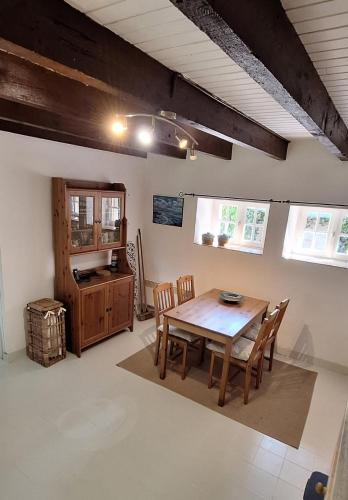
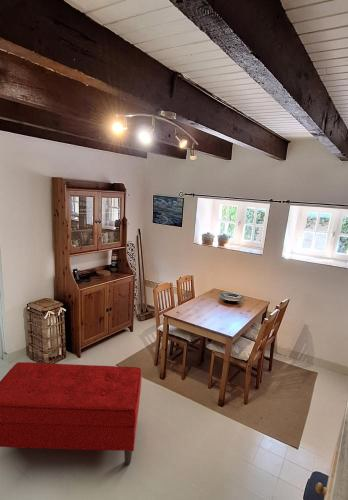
+ bench (70, 411)
